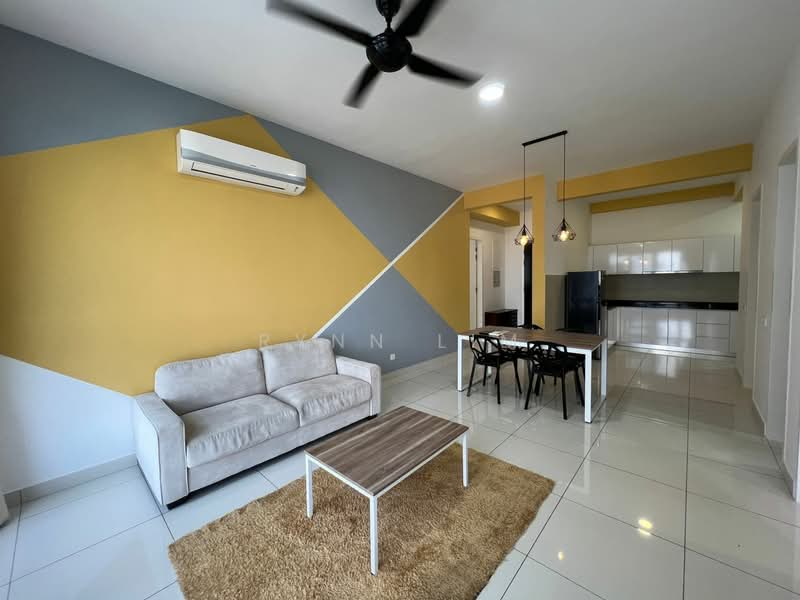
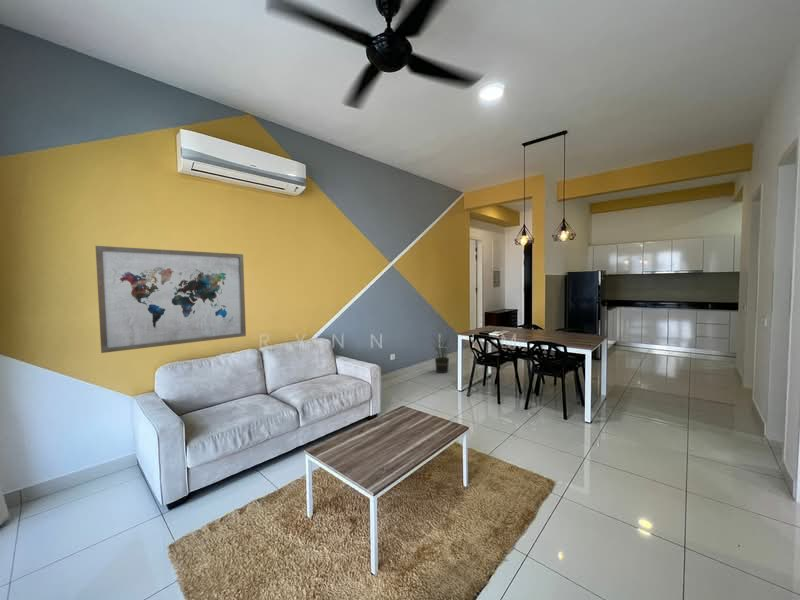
+ potted plant (441, 352)
+ wall art (181, 297)
